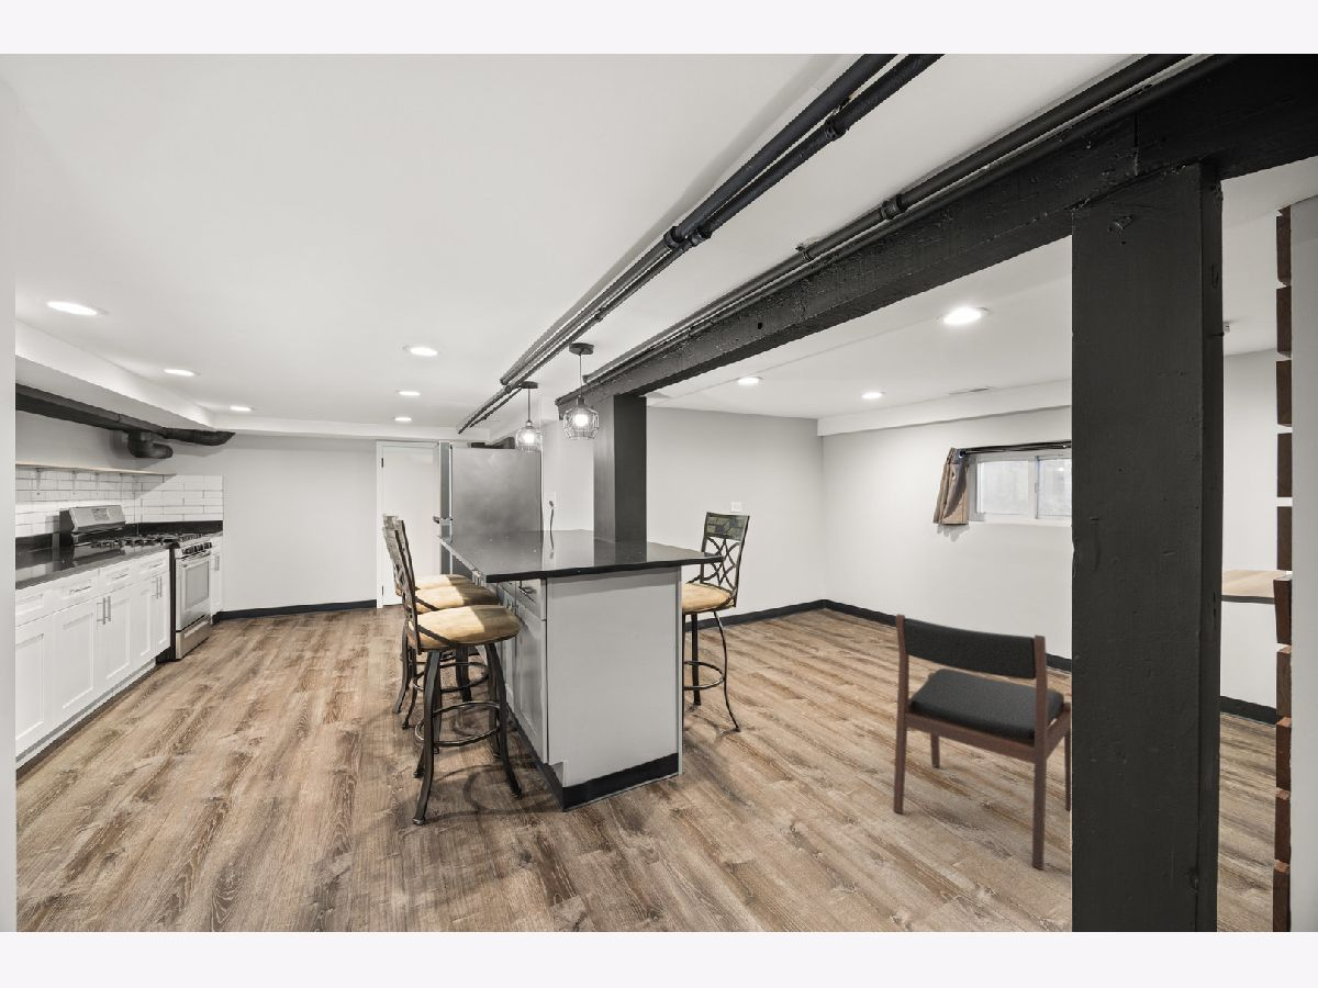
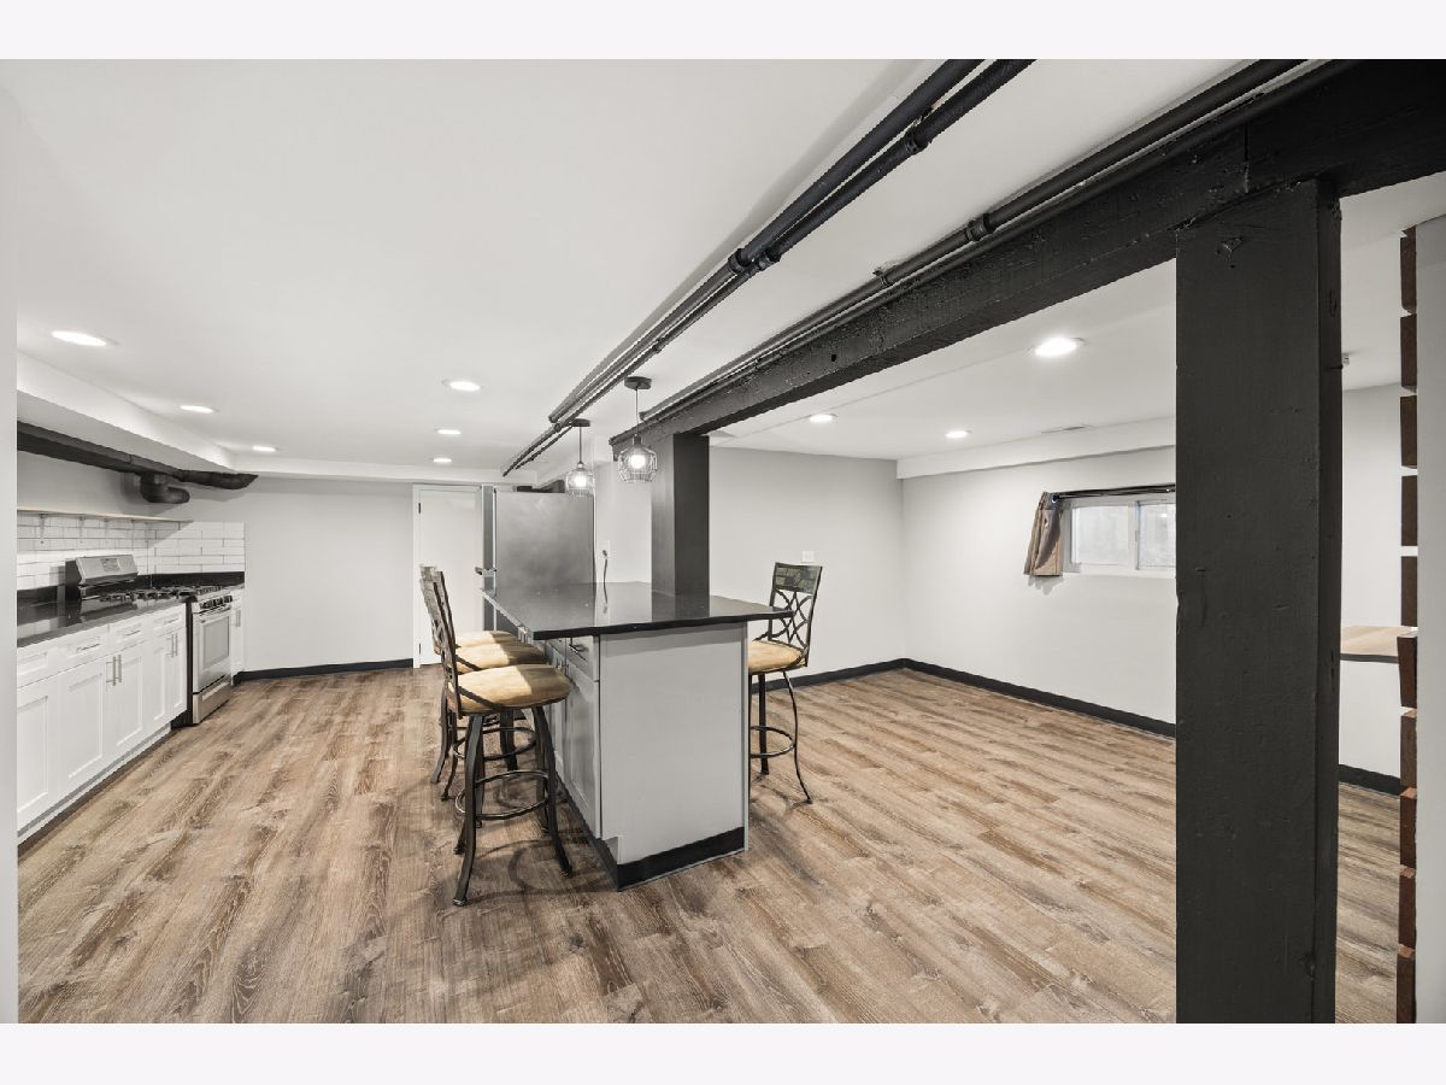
- dining chair (982, 711)
